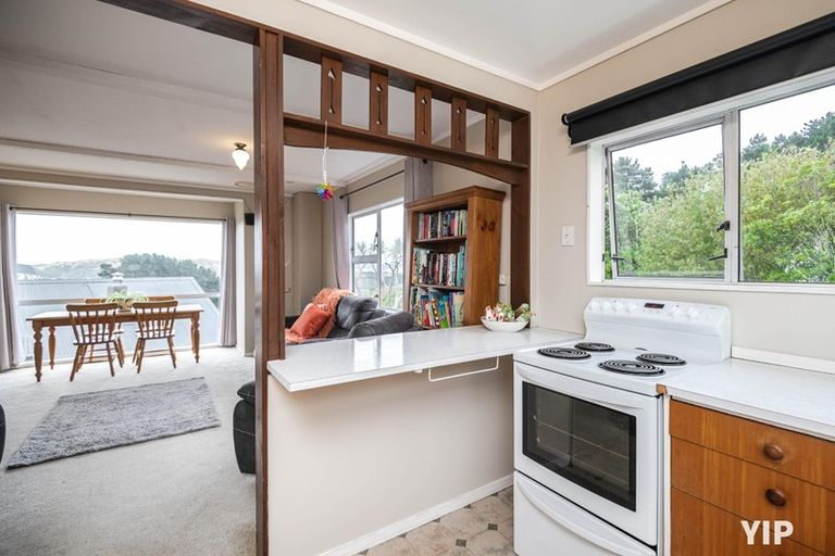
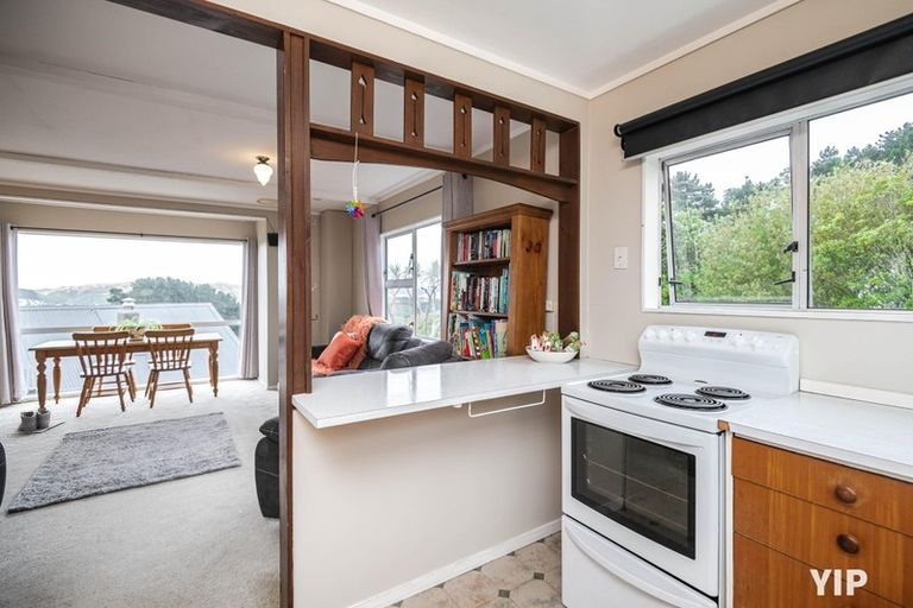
+ boots (36, 418)
